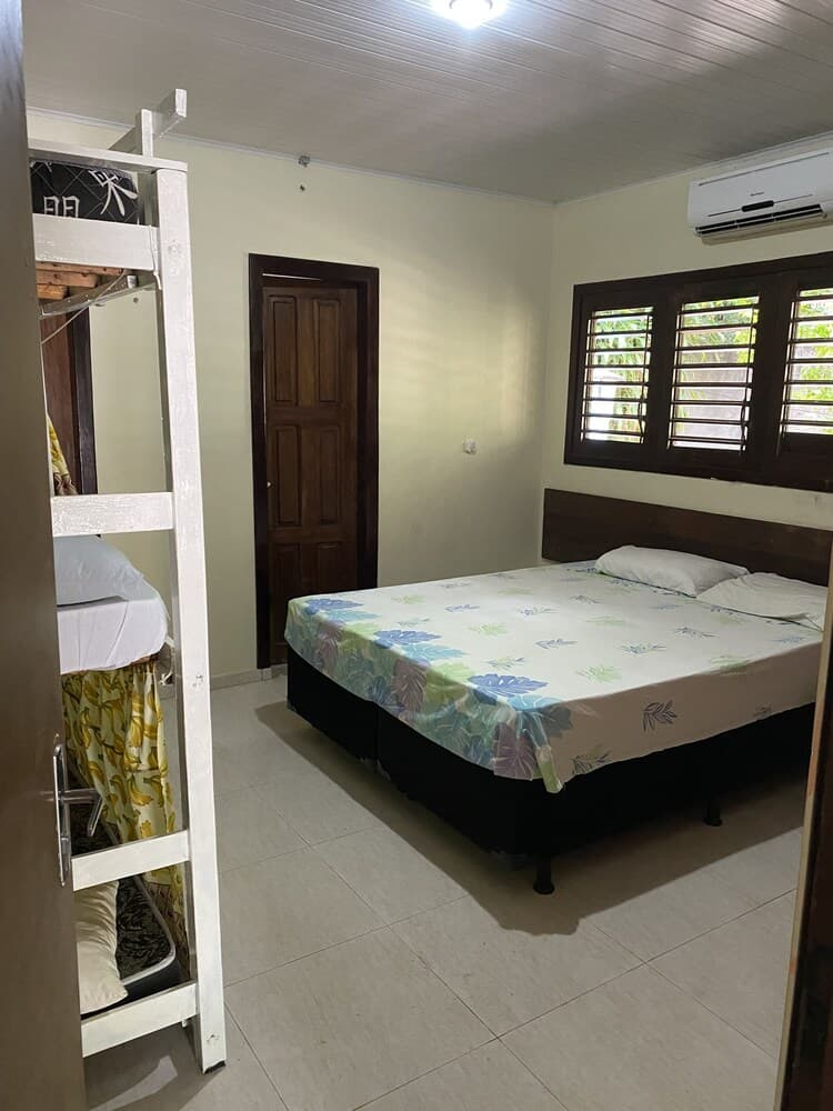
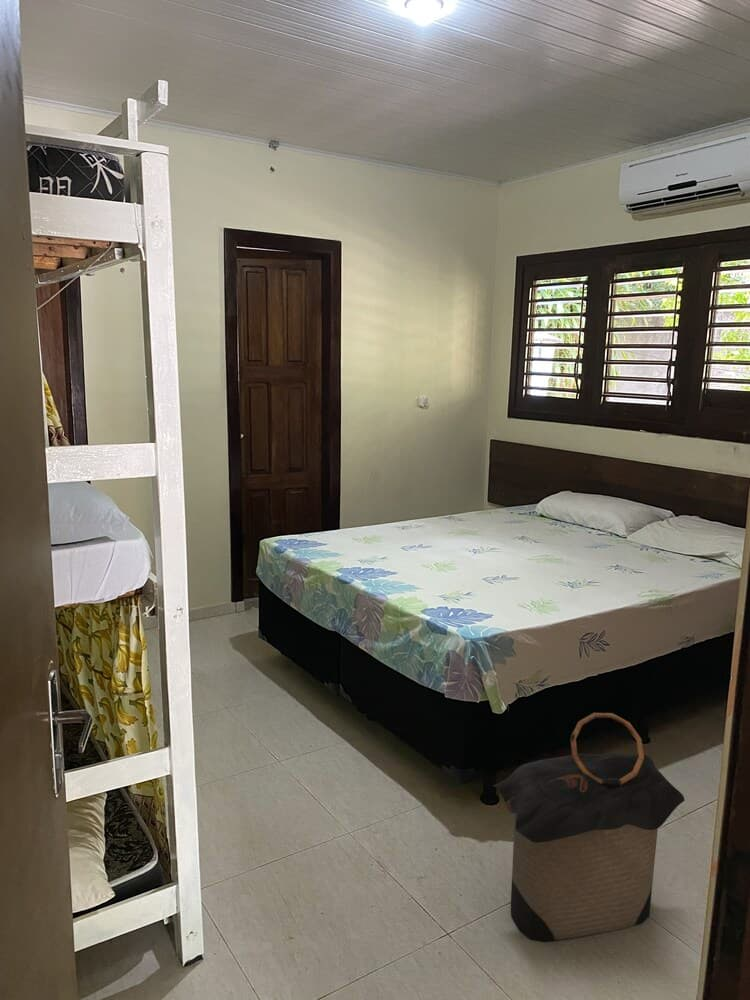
+ laundry hamper (584, 823)
